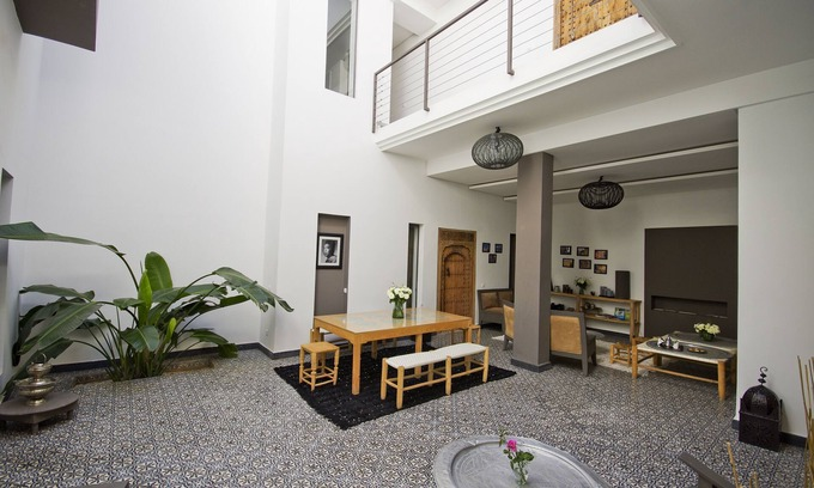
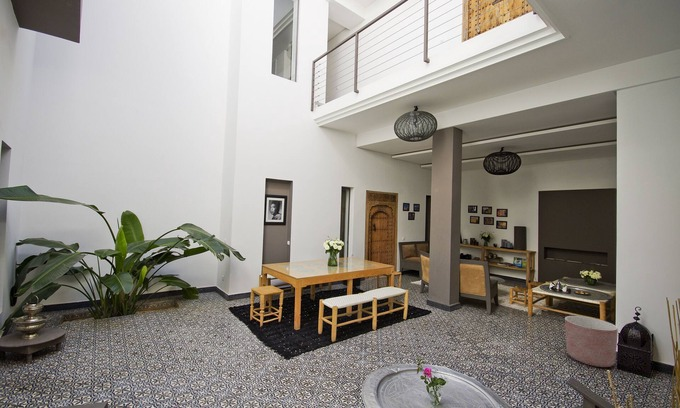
+ planter (590, 341)
